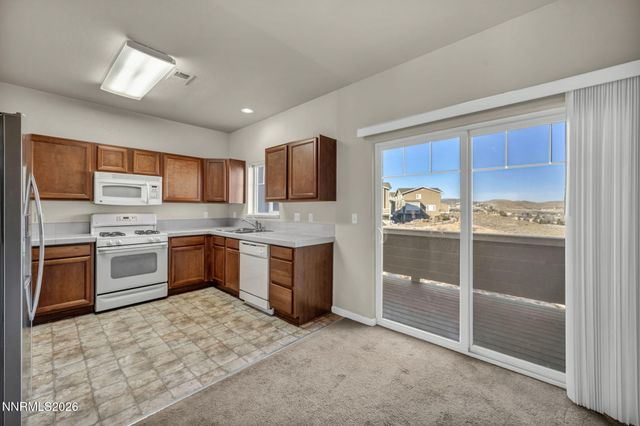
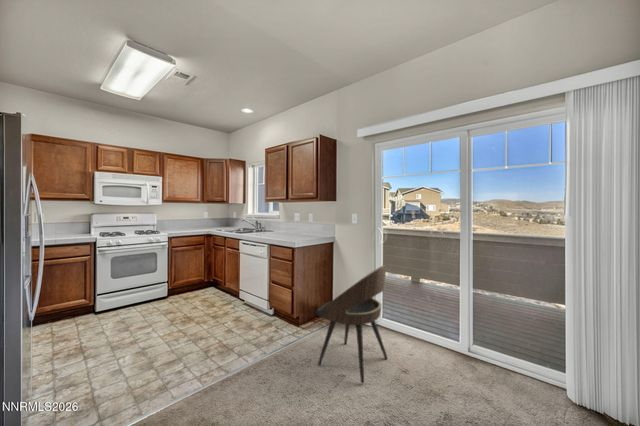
+ dining chair (353, 311)
